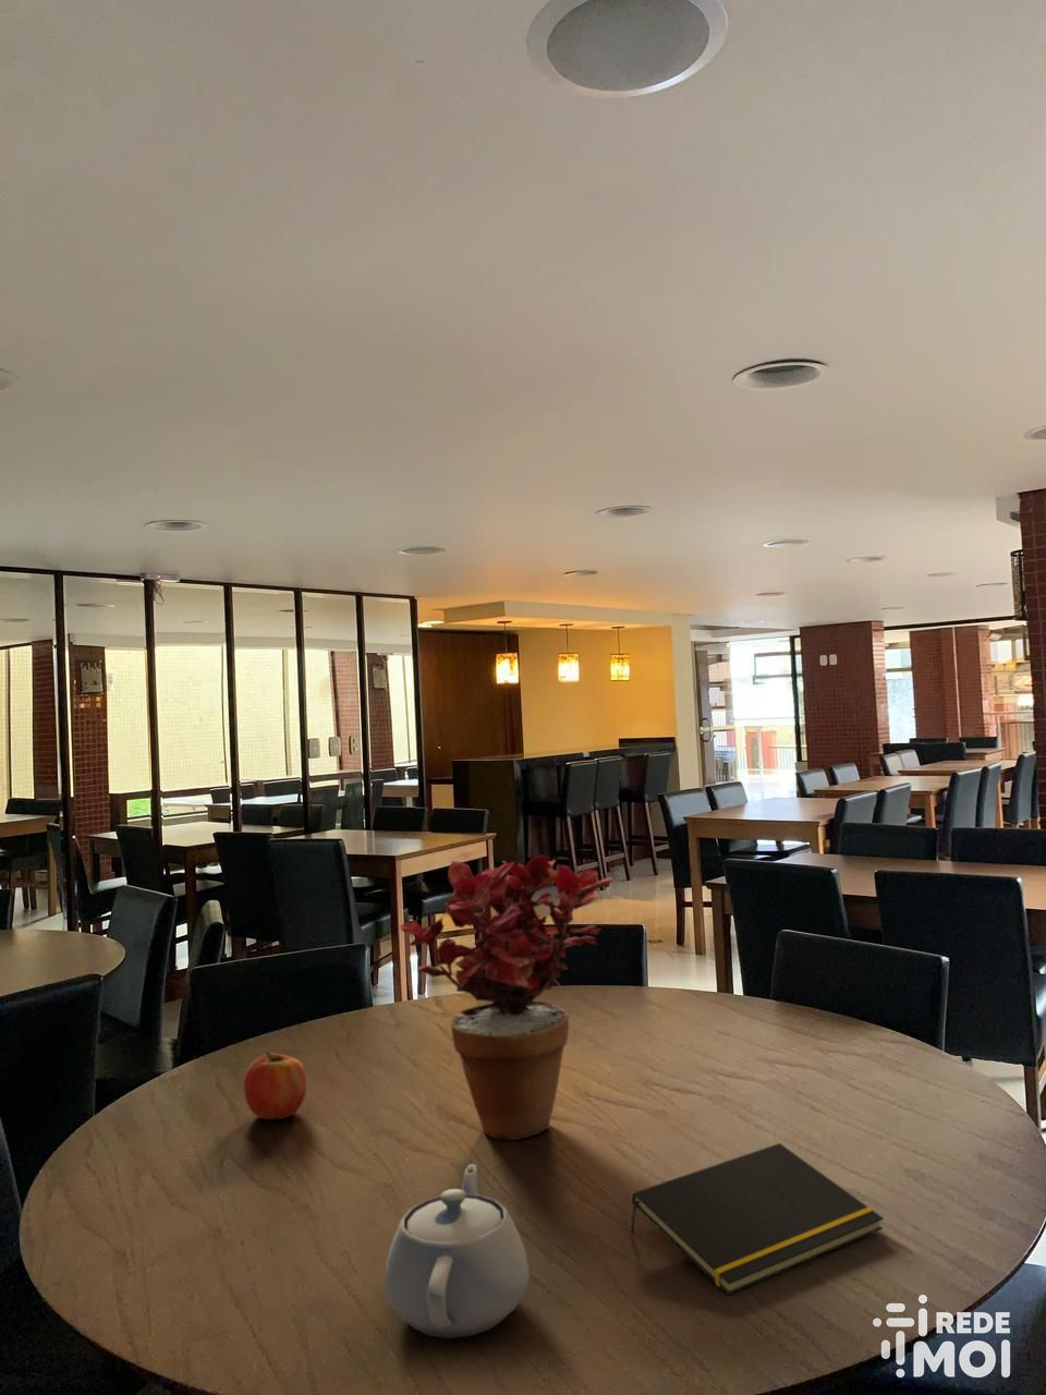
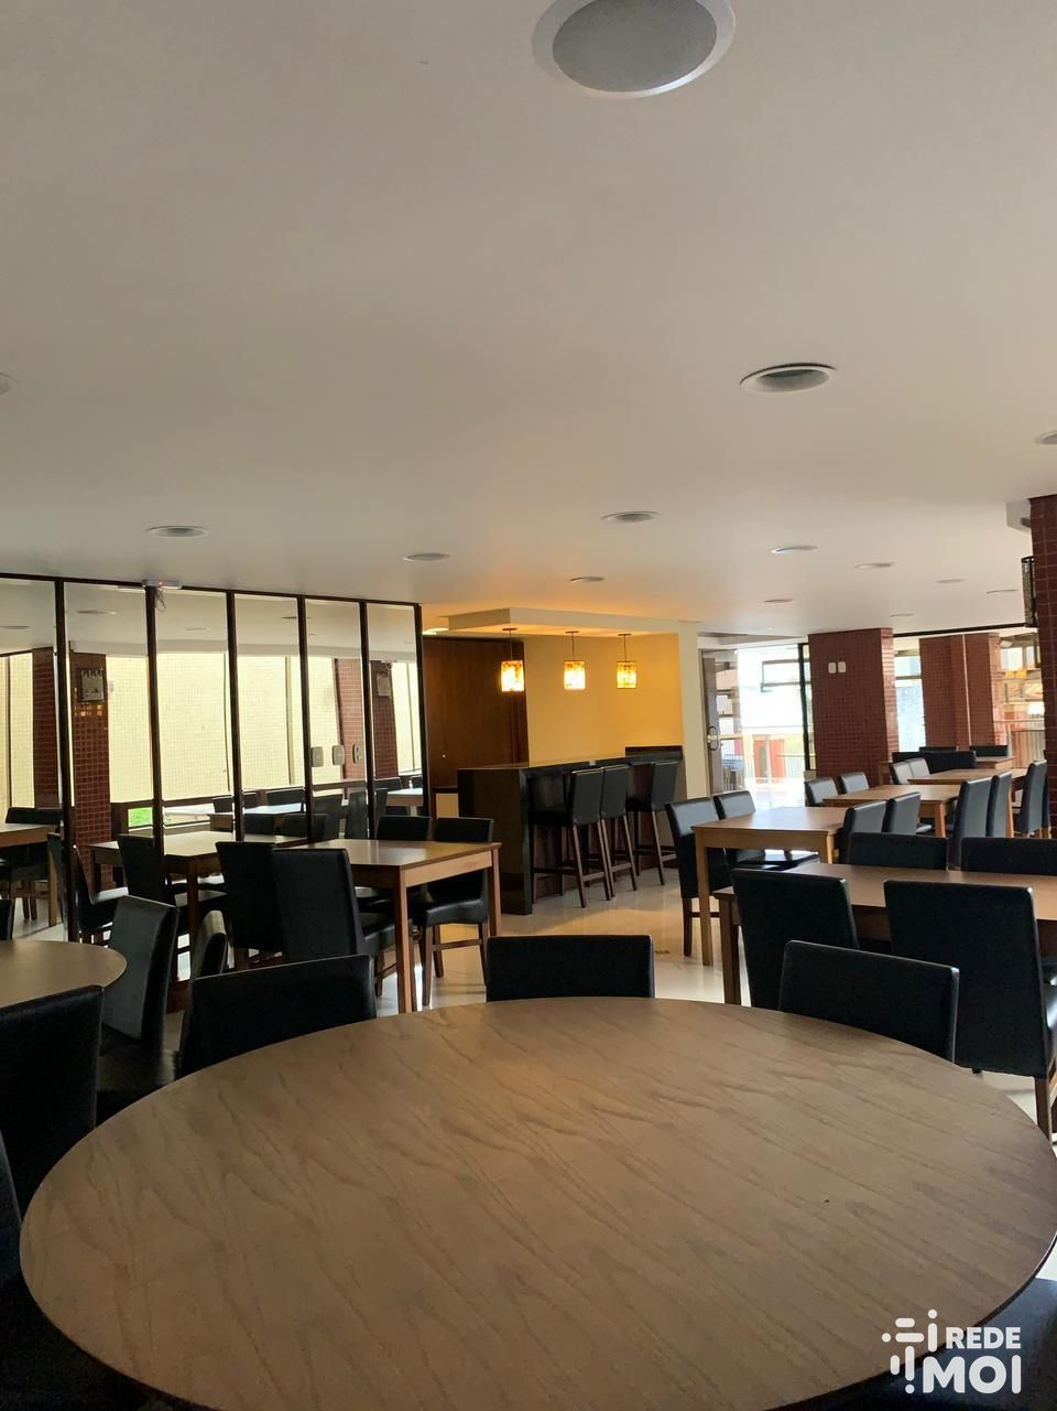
- teapot (454, 1248)
- potted plant (505, 986)
- fruit (276, 1082)
- notepad (756, 1209)
